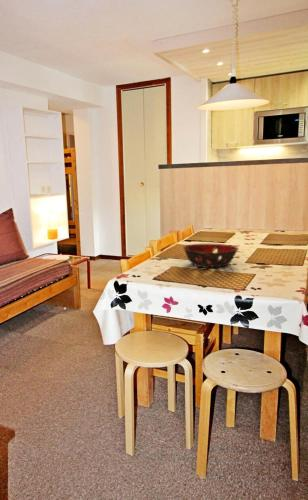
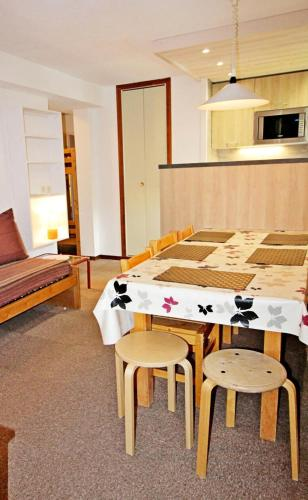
- decorative bowl (210, 255)
